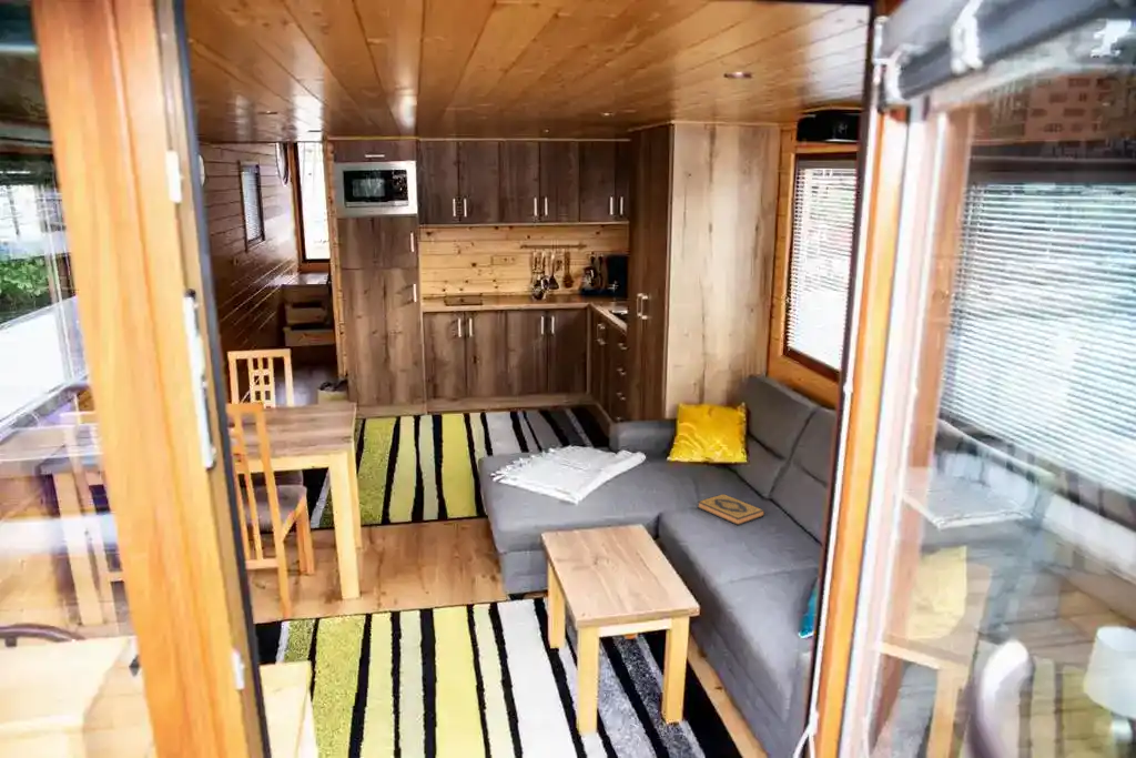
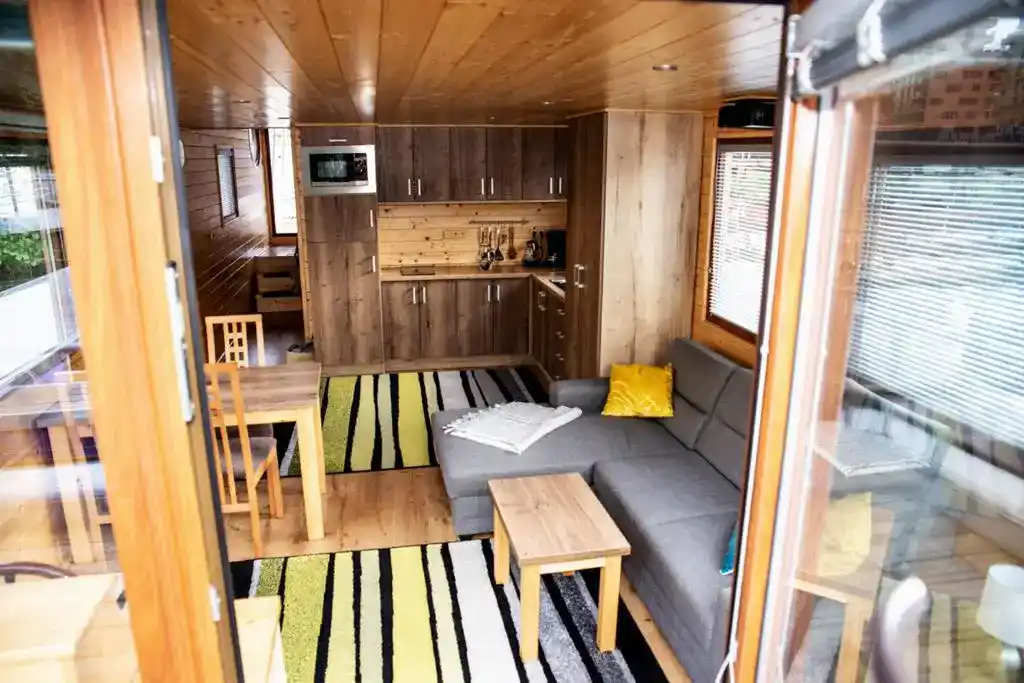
- hardback book (730, 508)
